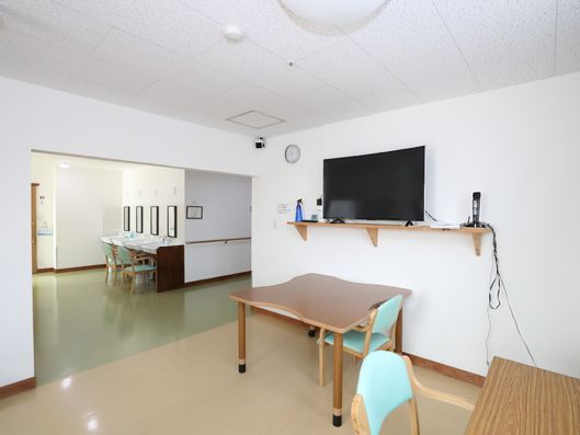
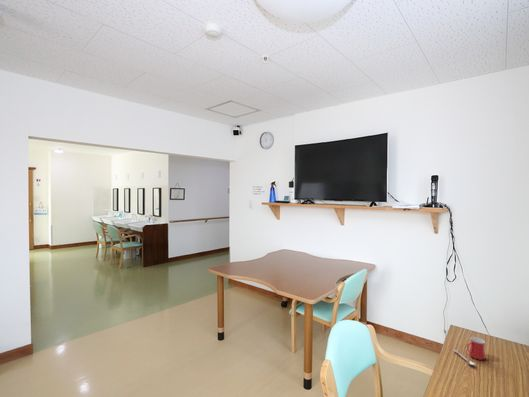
+ mug (473, 349)
